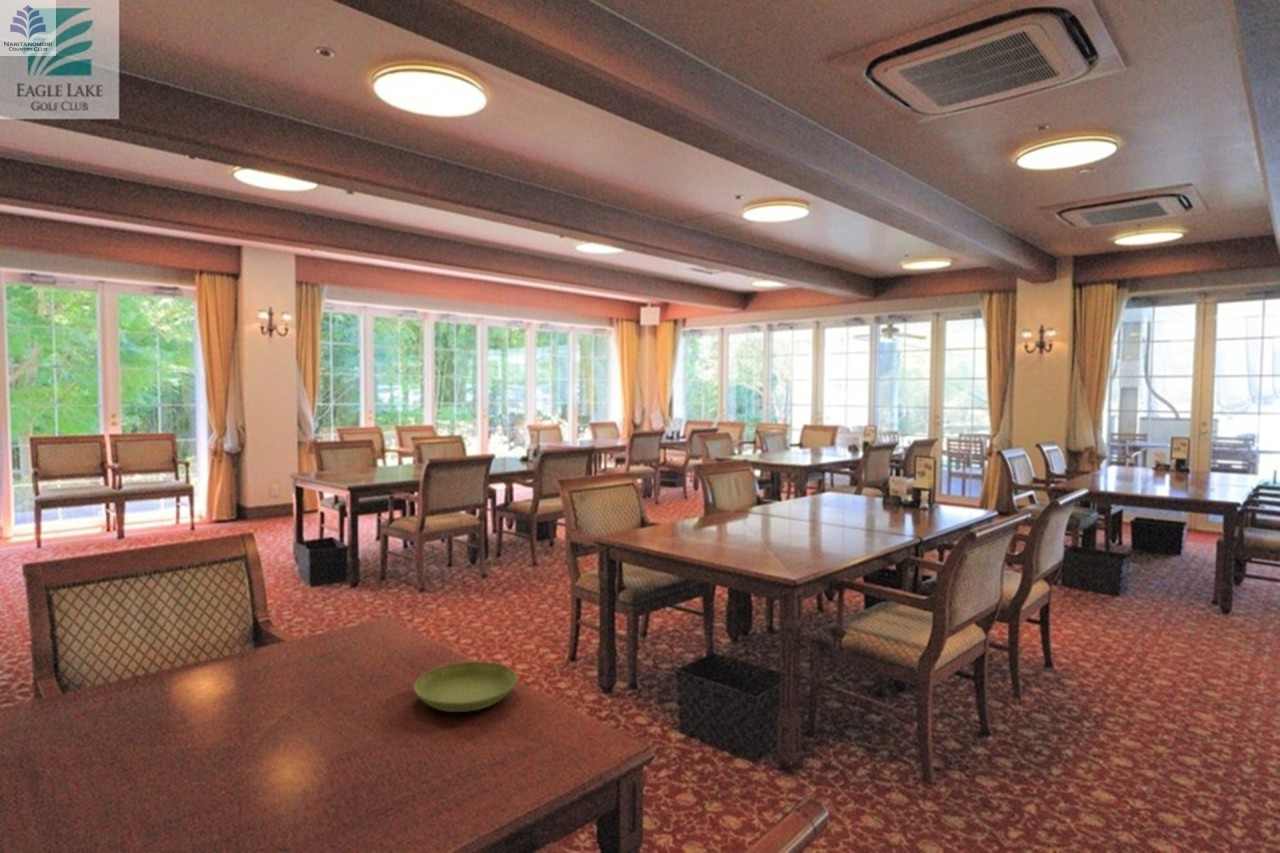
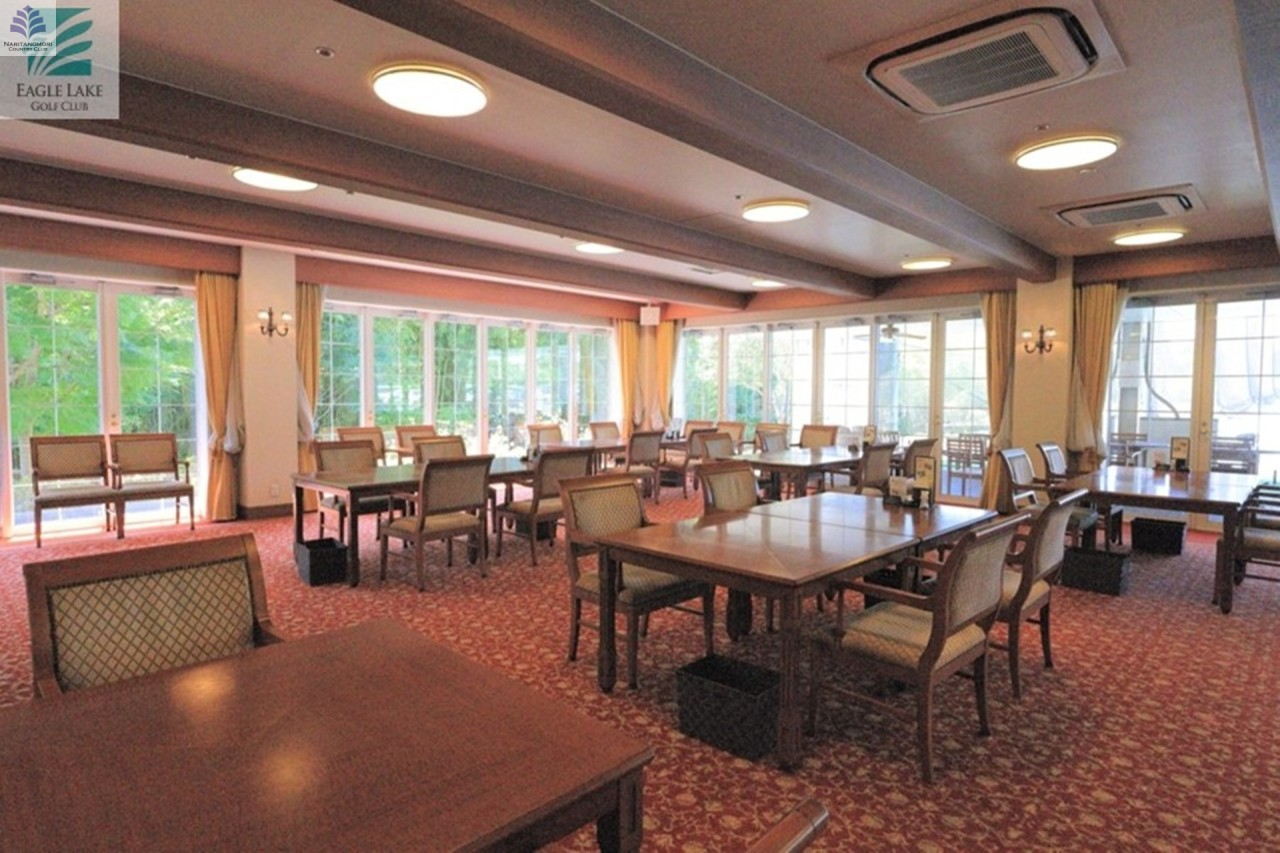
- saucer (466, 687)
